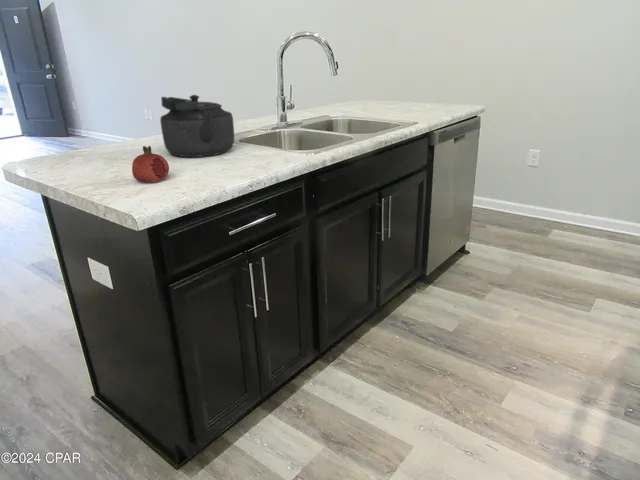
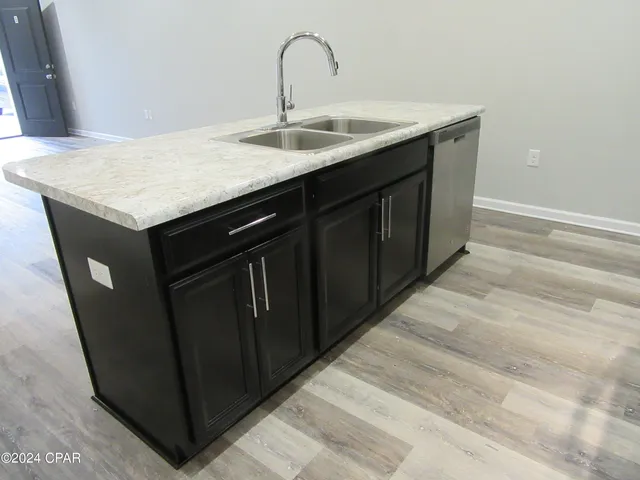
- kettle (196, 124)
- fruit (149, 162)
